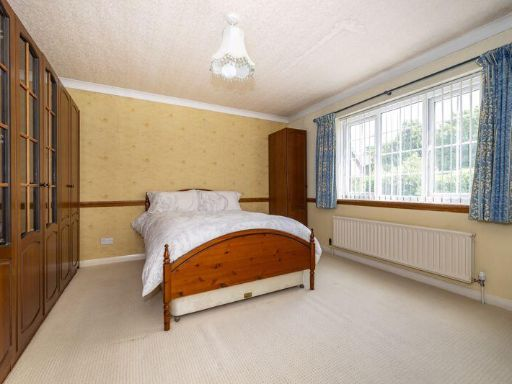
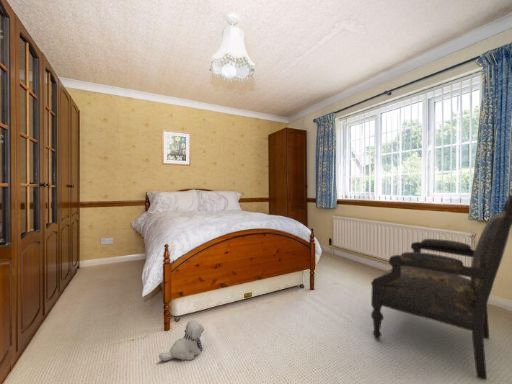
+ armchair (439, 266)
+ plush toy (182, 338)
+ wall art (176, 148)
